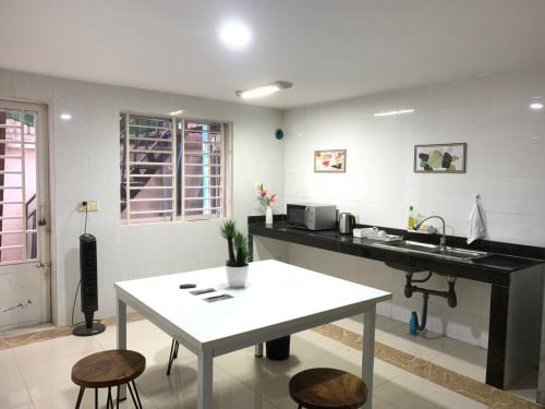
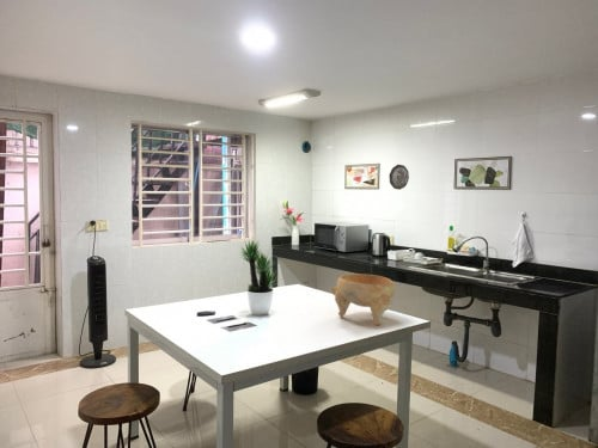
+ decorative bowl (365, 299)
+ decorative plate (399, 177)
